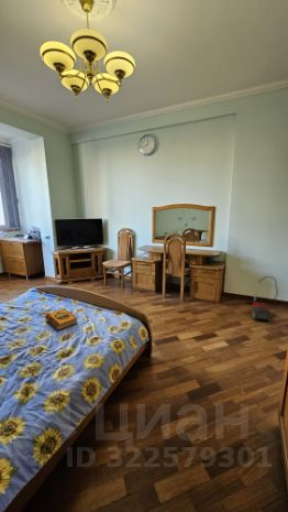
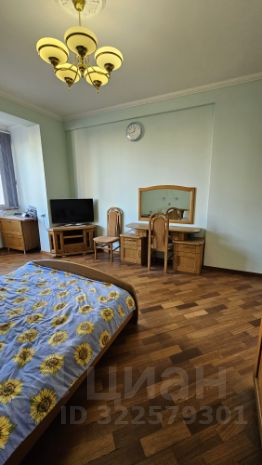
- hardback book (60, 318)
- vacuum cleaner (263, 298)
